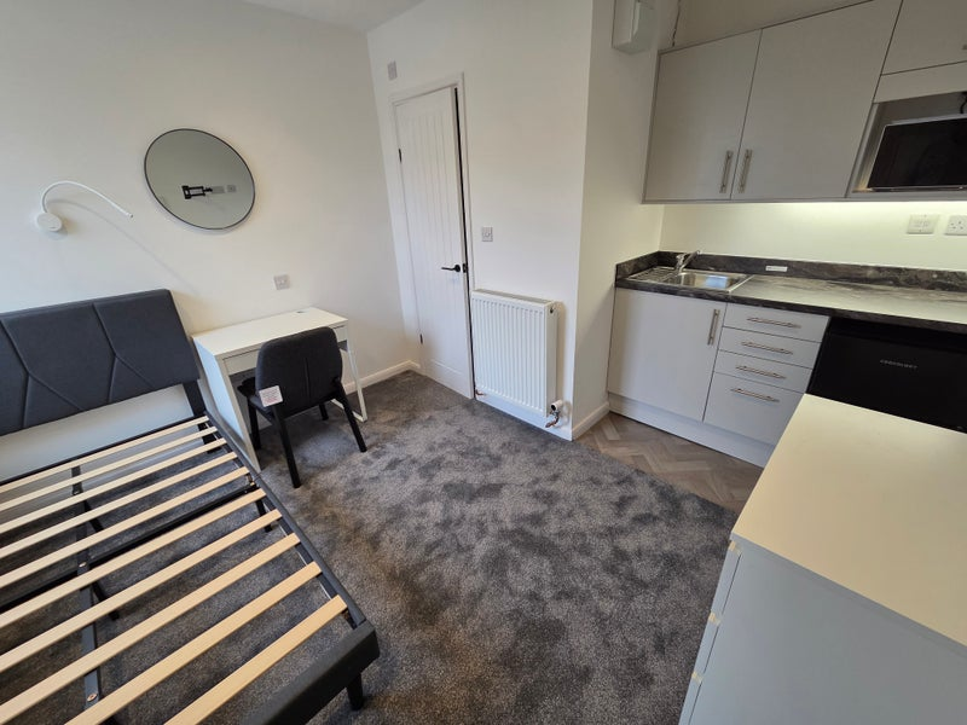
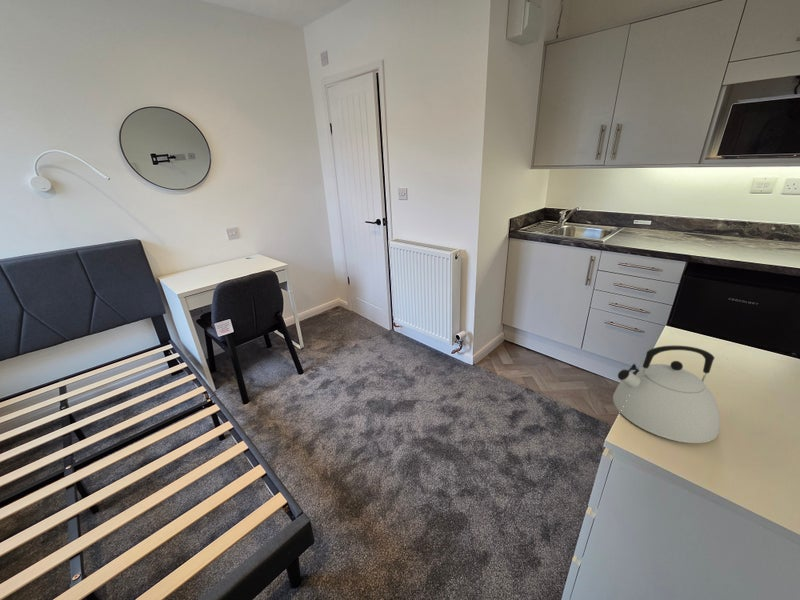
+ kettle (669, 380)
